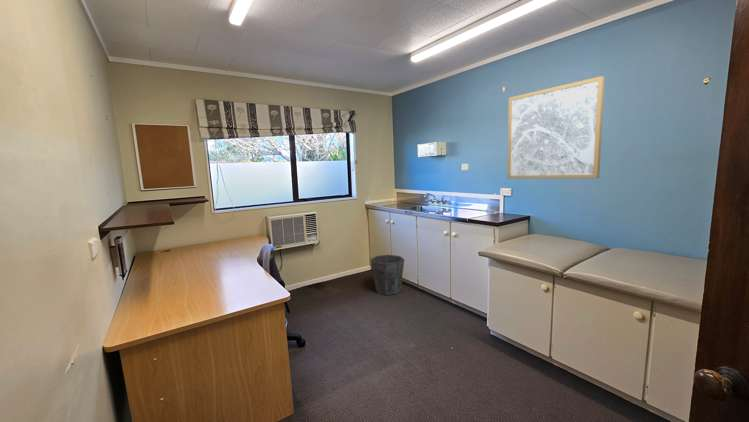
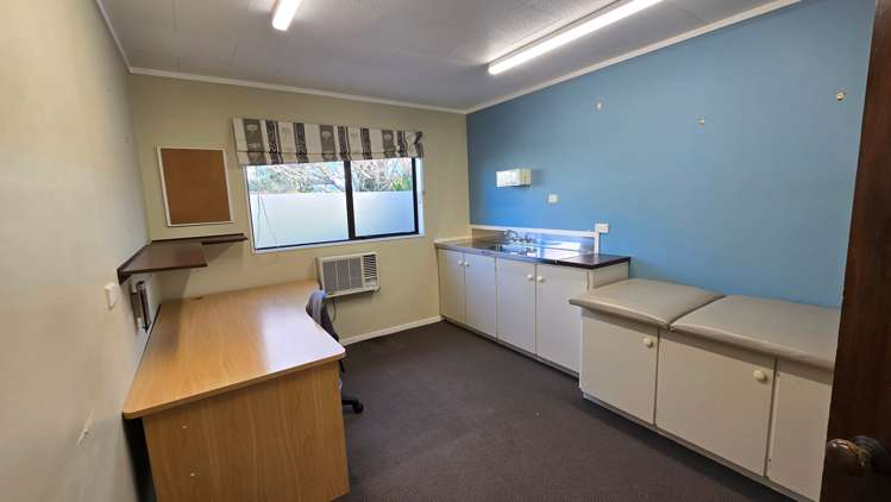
- waste bin (387, 274)
- wall art (549, 134)
